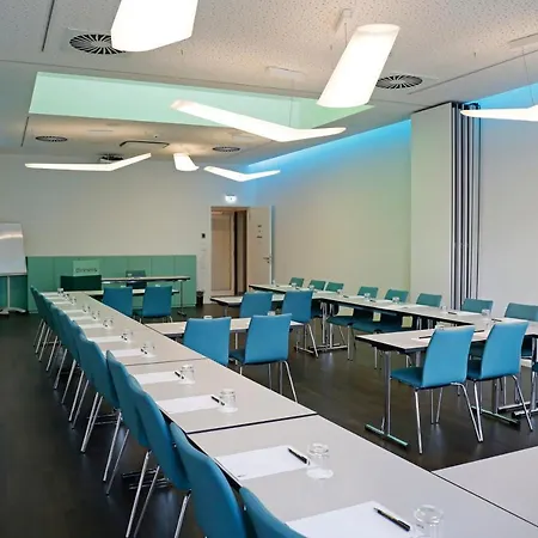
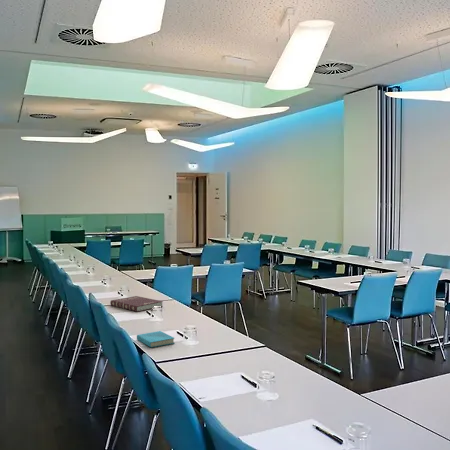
+ book (155, 338)
+ book (136, 303)
